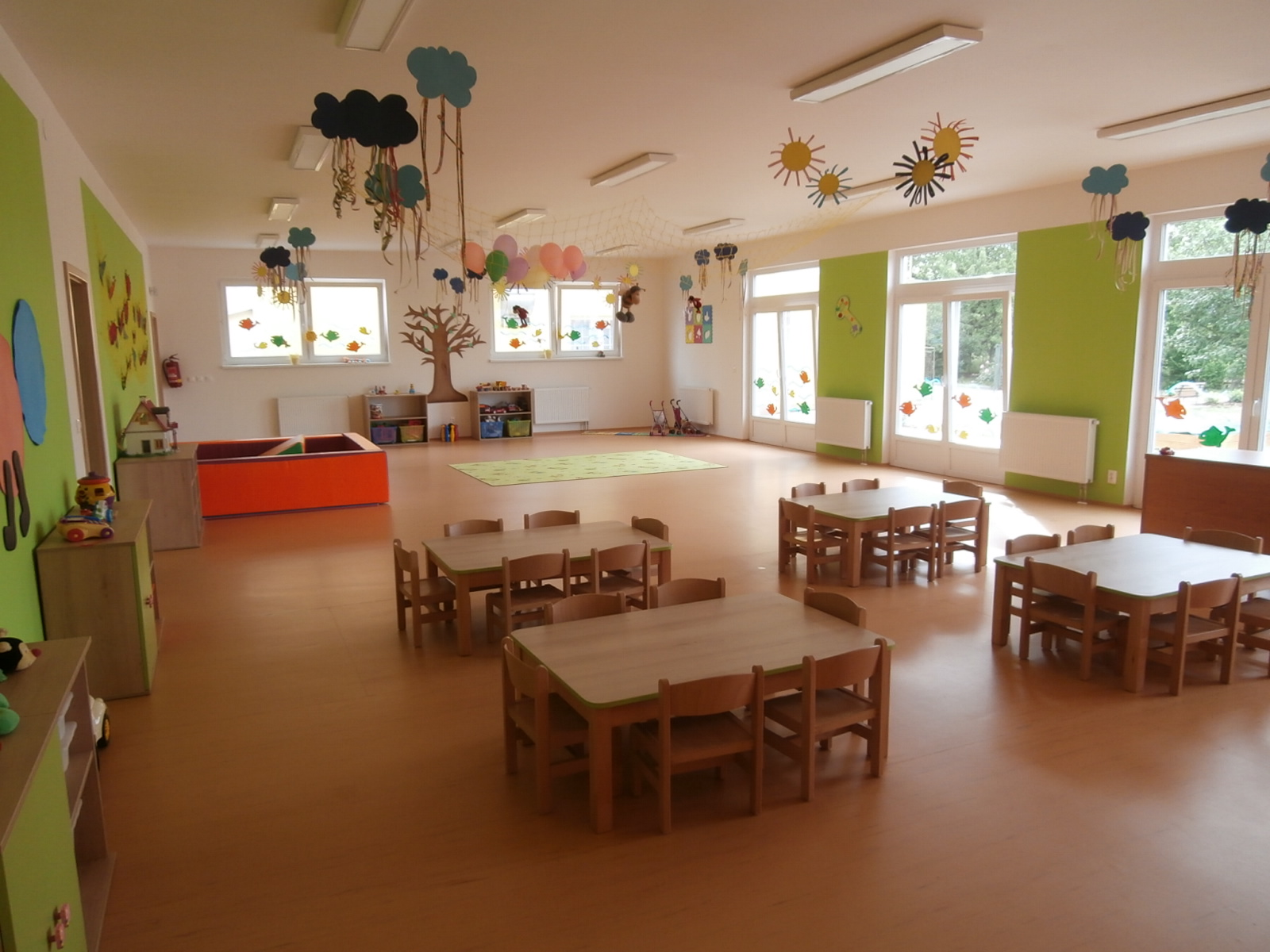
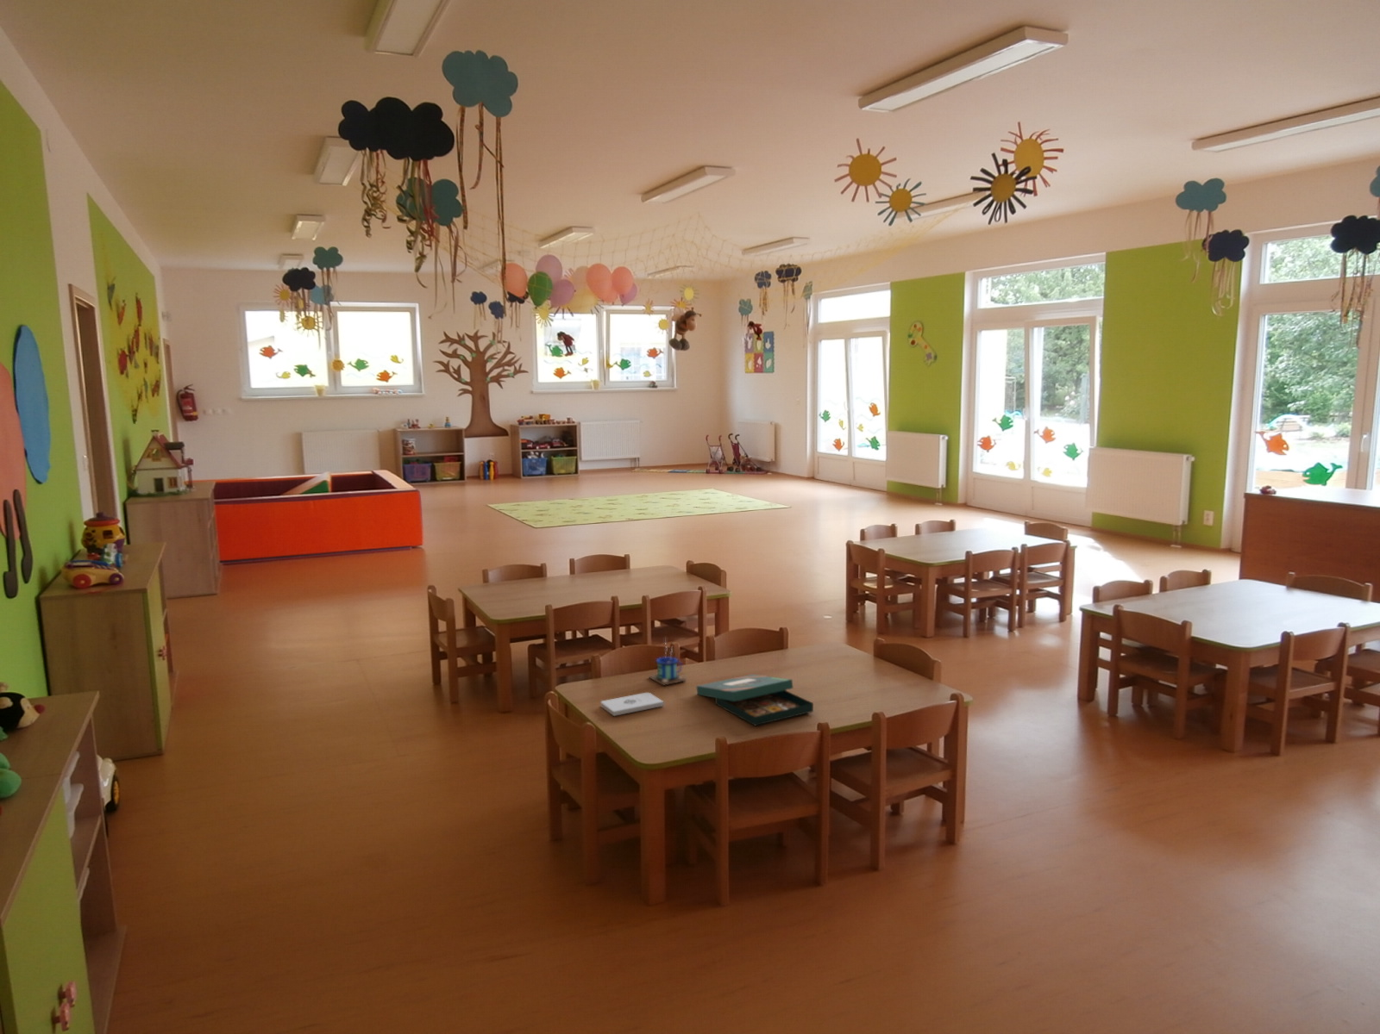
+ board game (753, 691)
+ notepad (631, 703)
+ mug (668, 657)
